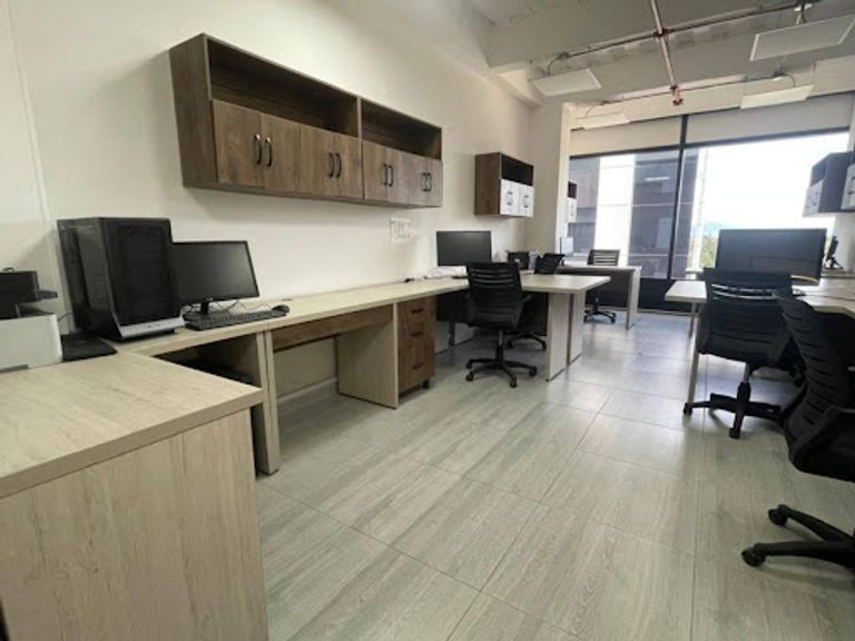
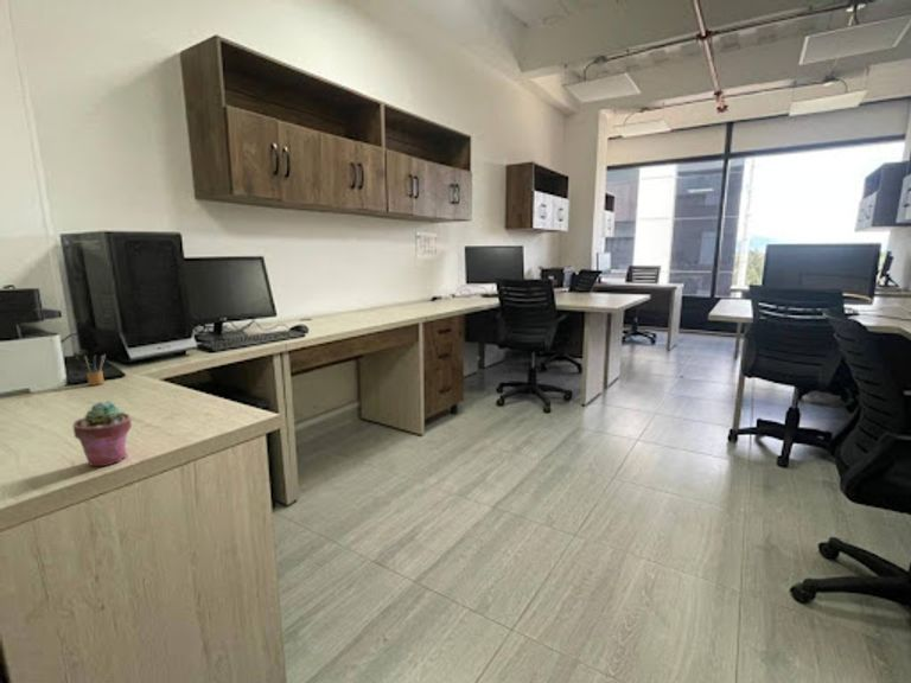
+ pencil box (94, 369)
+ potted succulent (103, 430)
